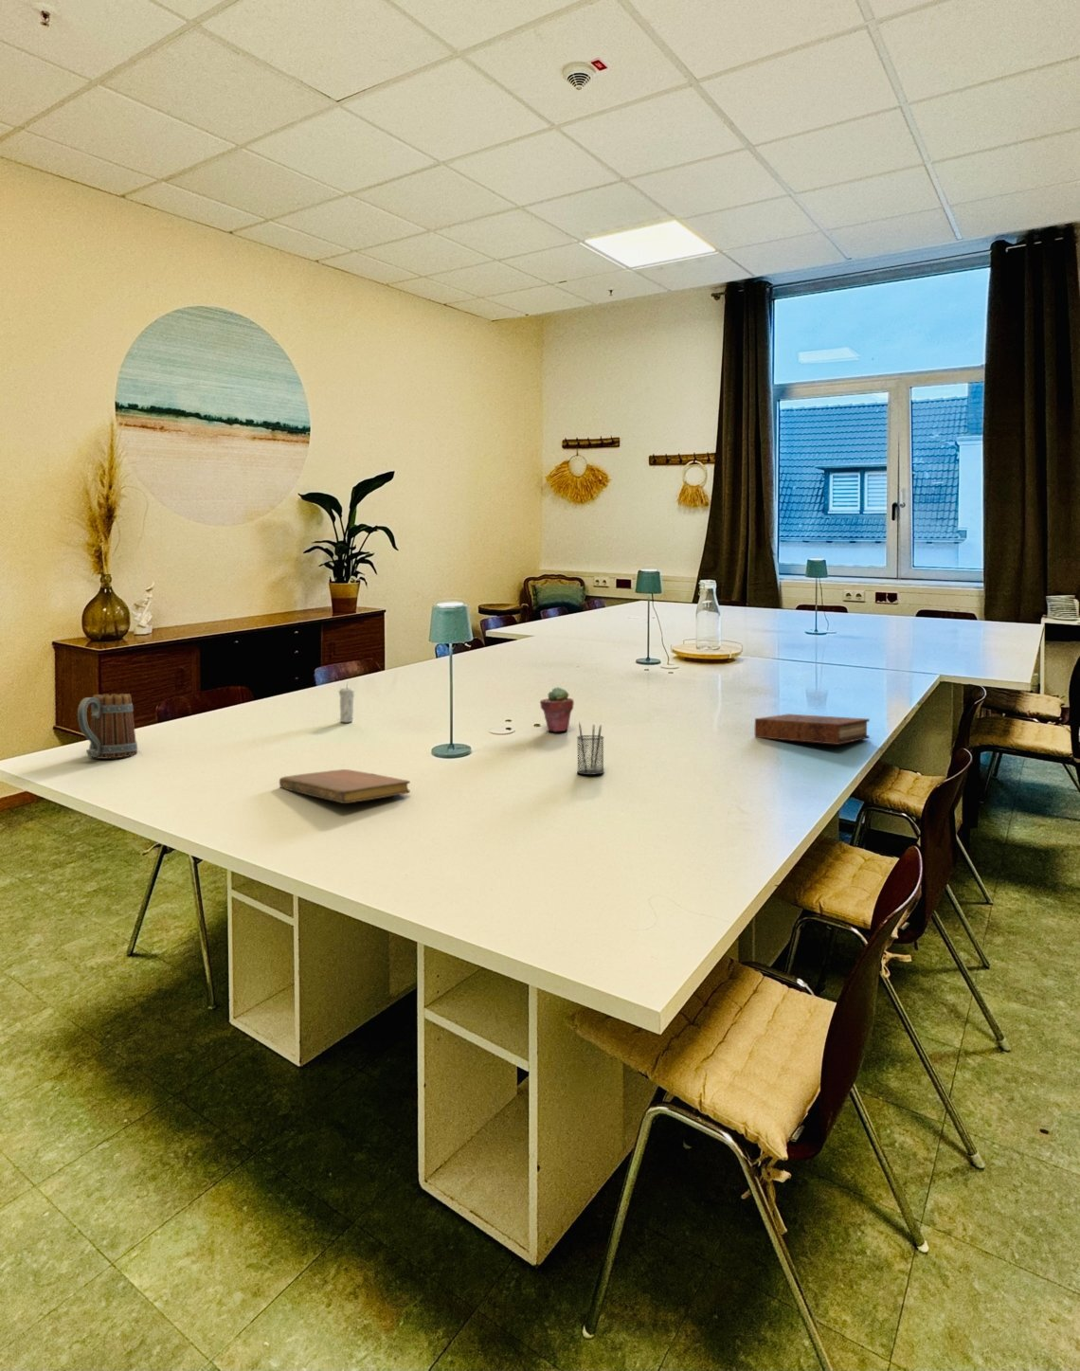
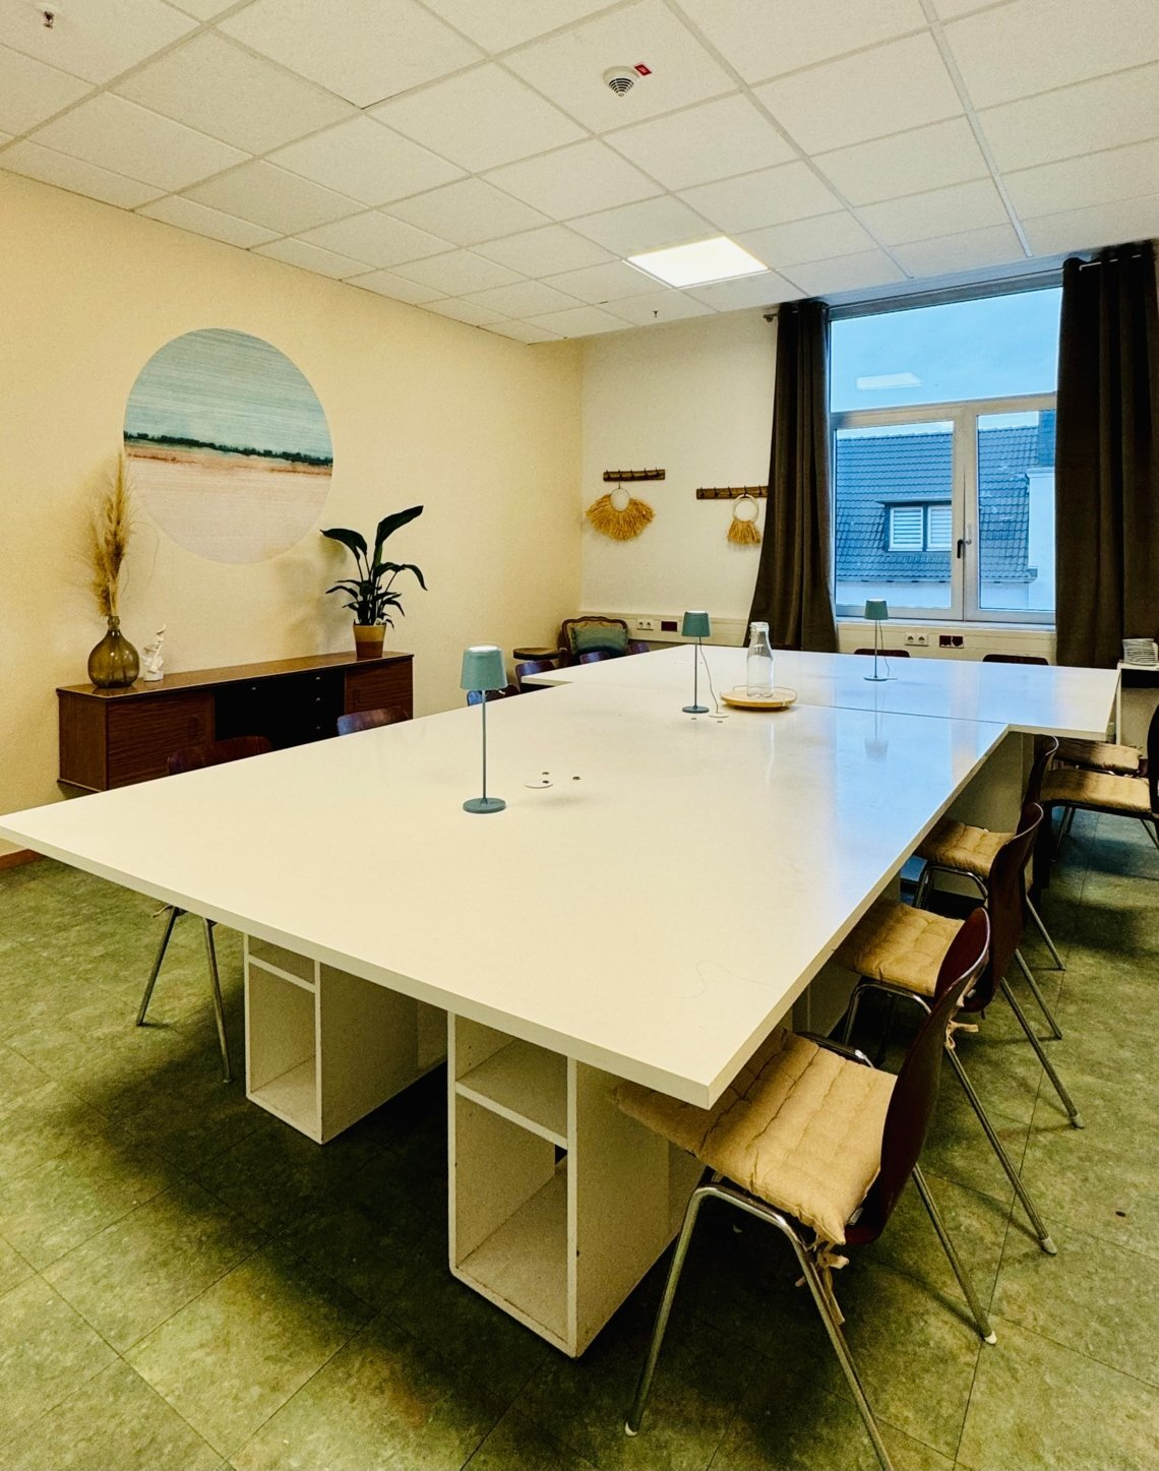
- potted succulent (557, 708)
- candle (347, 700)
- book (811, 728)
- mug (106, 726)
- pencil holder (591, 746)
- notebook (344, 785)
